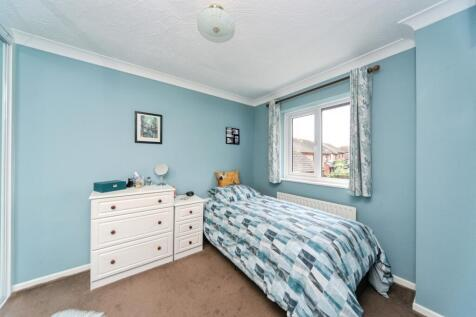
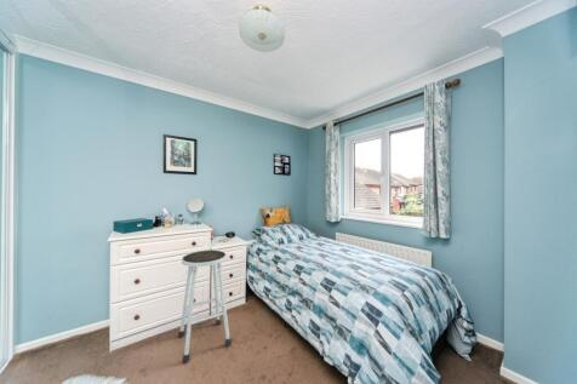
+ stool (204, 300)
